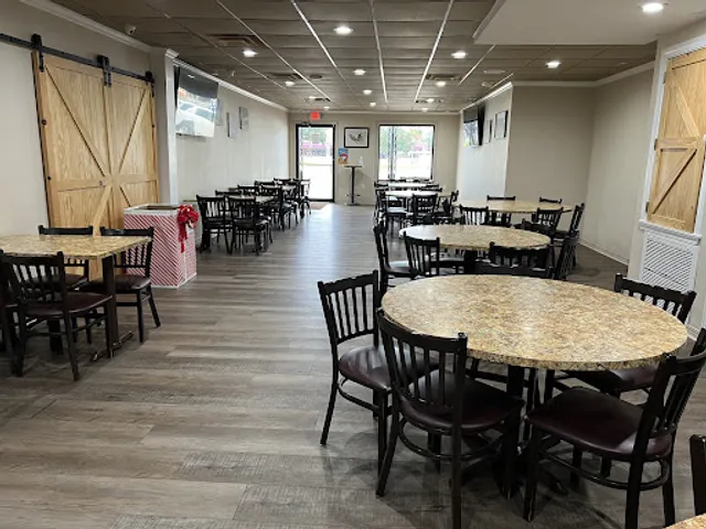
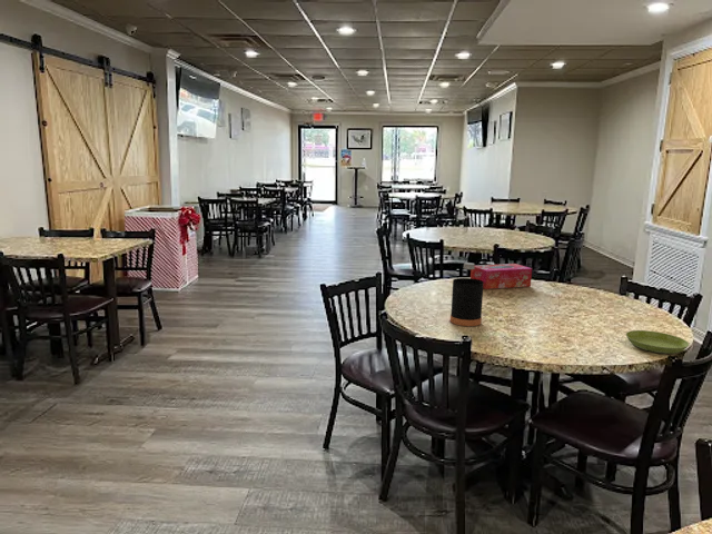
+ tissue box (501, 276)
+ saucer (655, 342)
+ bottle (467, 293)
